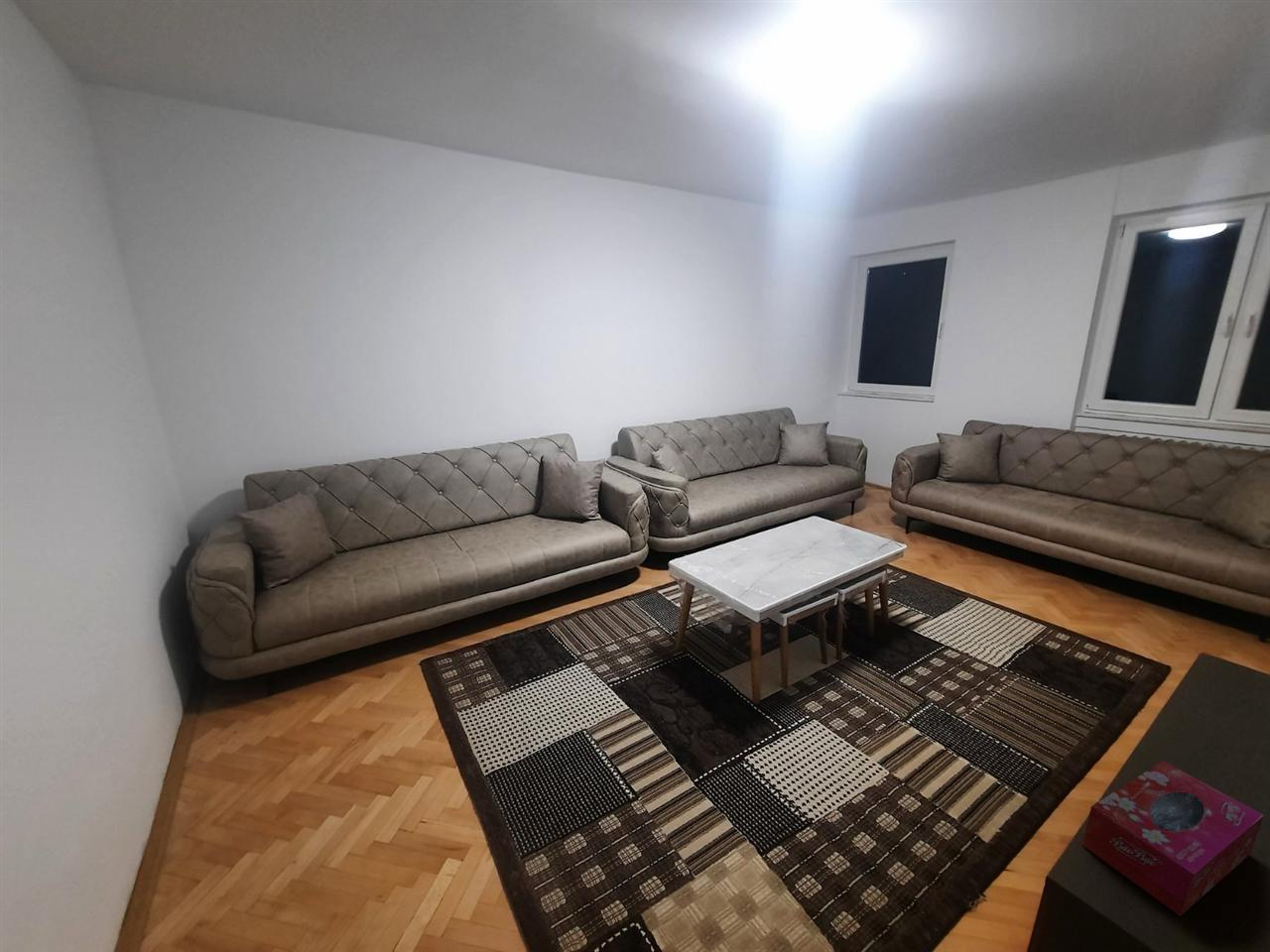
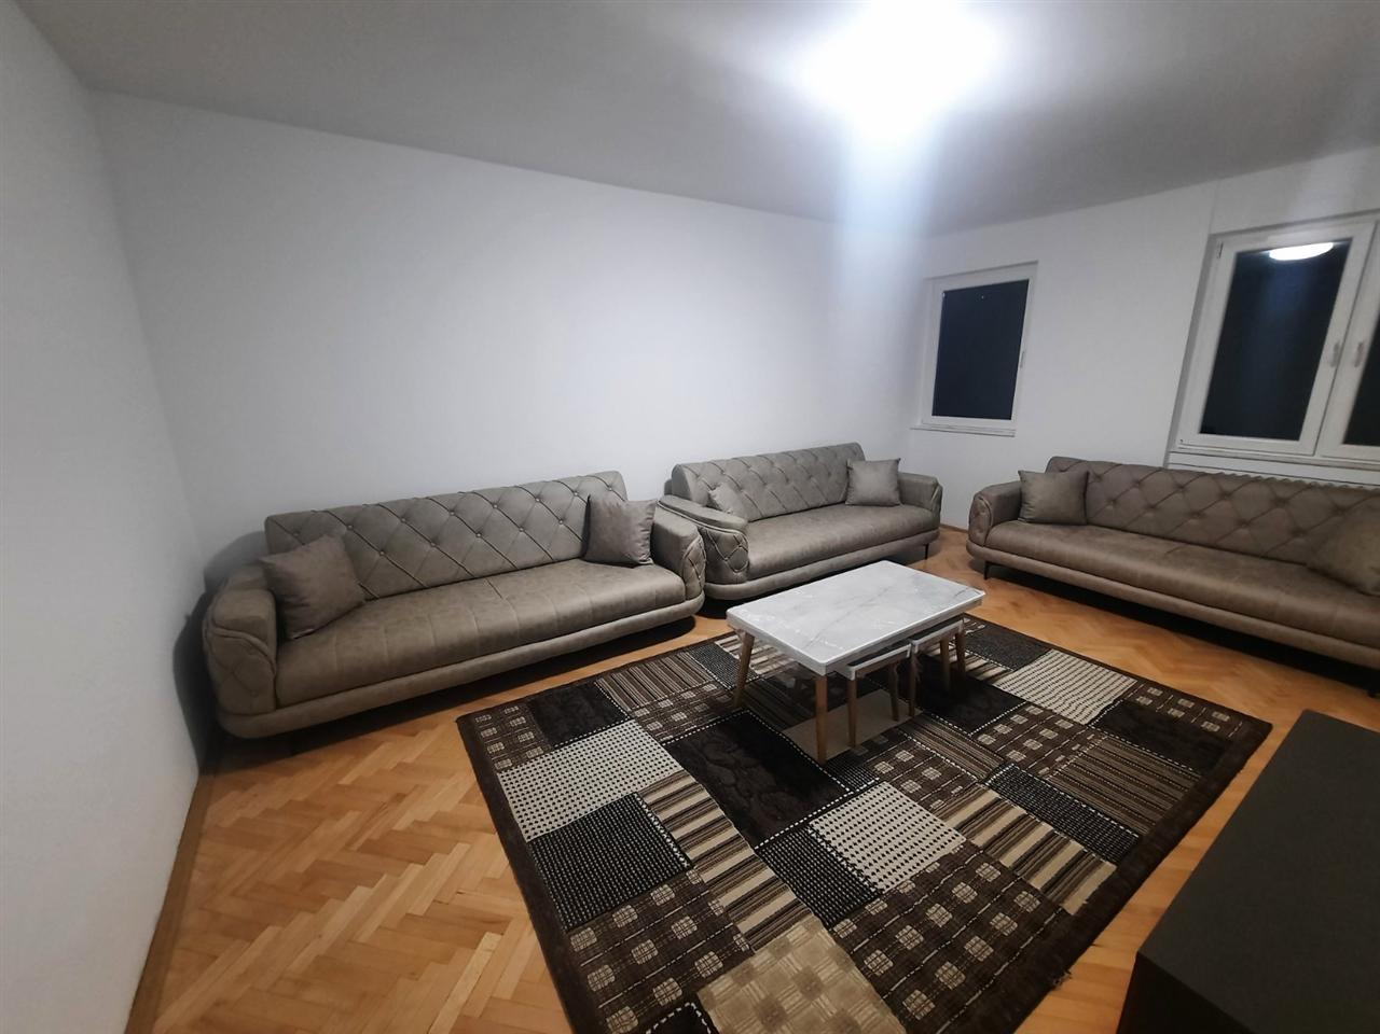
- tissue box (1170, 830)
